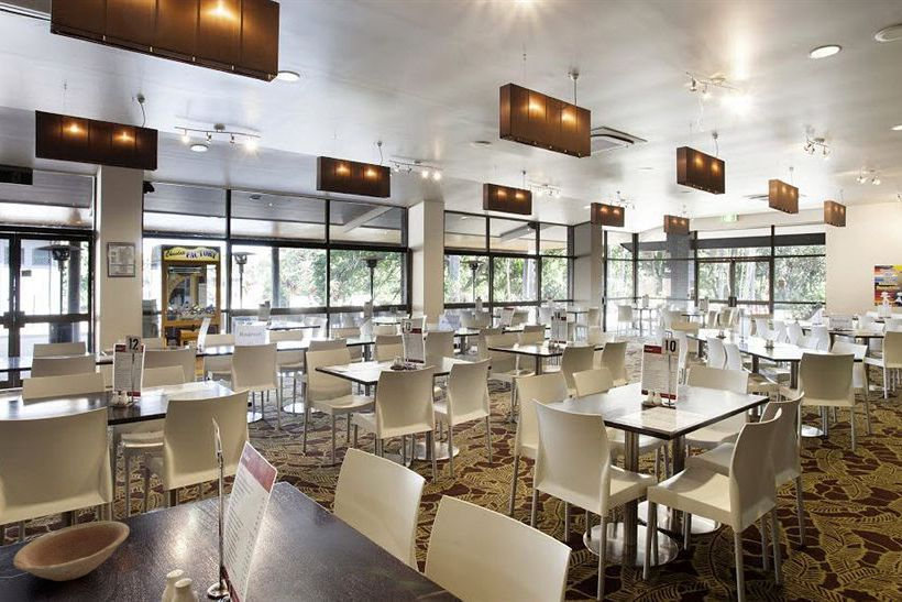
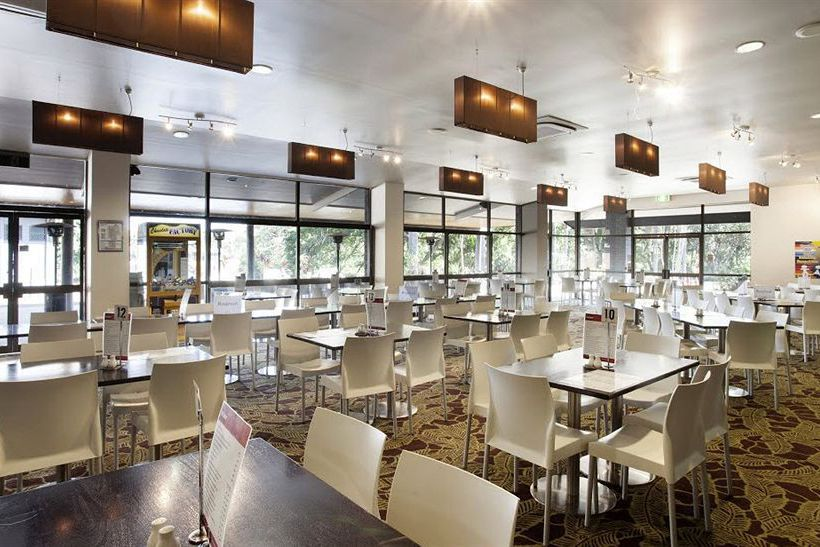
- bowl (74, 555)
